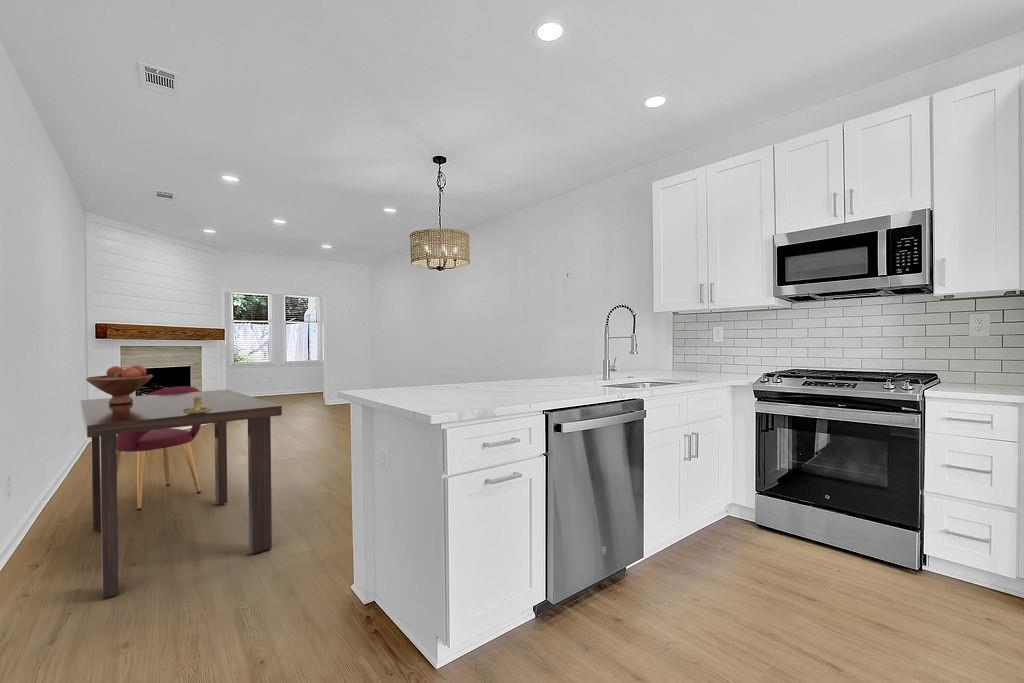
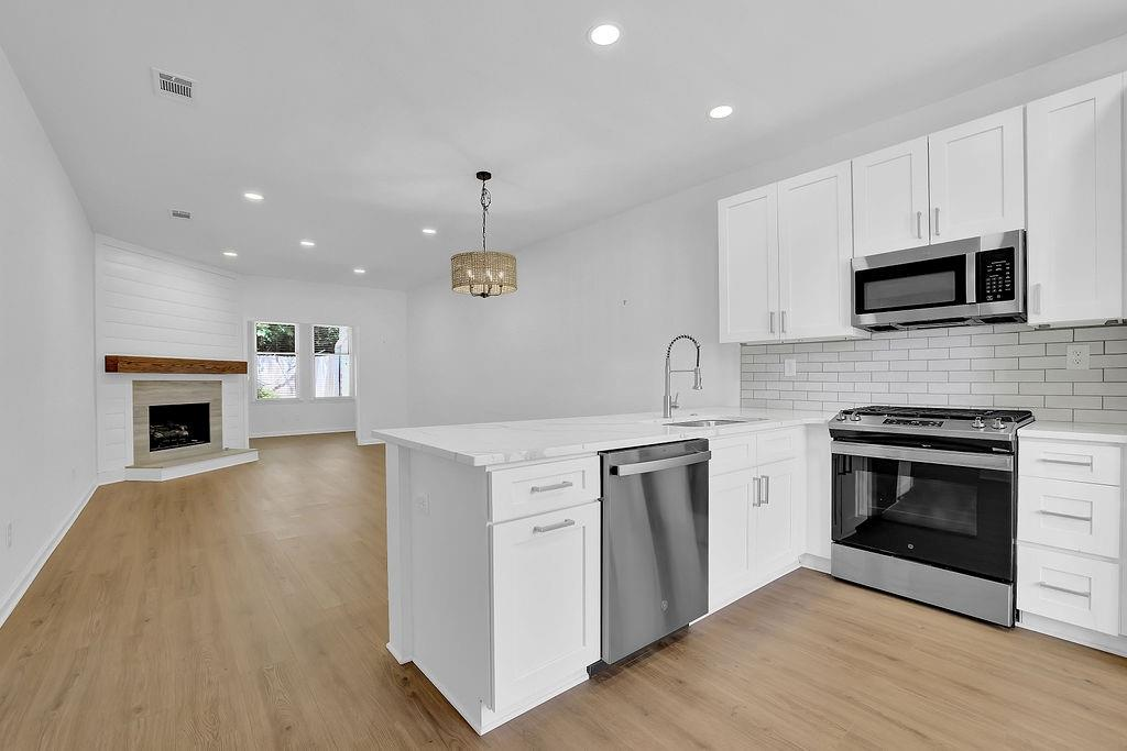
- candlestick (197, 404)
- dining chair (156, 441)
- dining table (215, 471)
- fruit bowl (120, 384)
